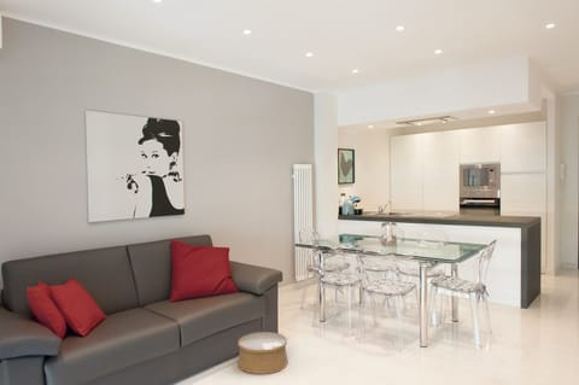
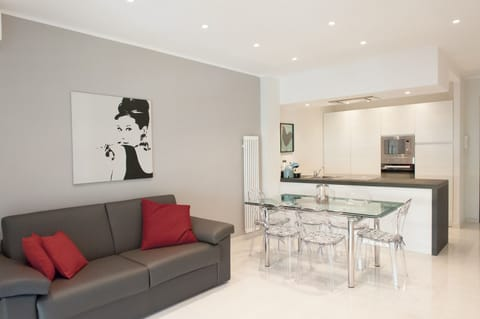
- woven basket (262, 351)
